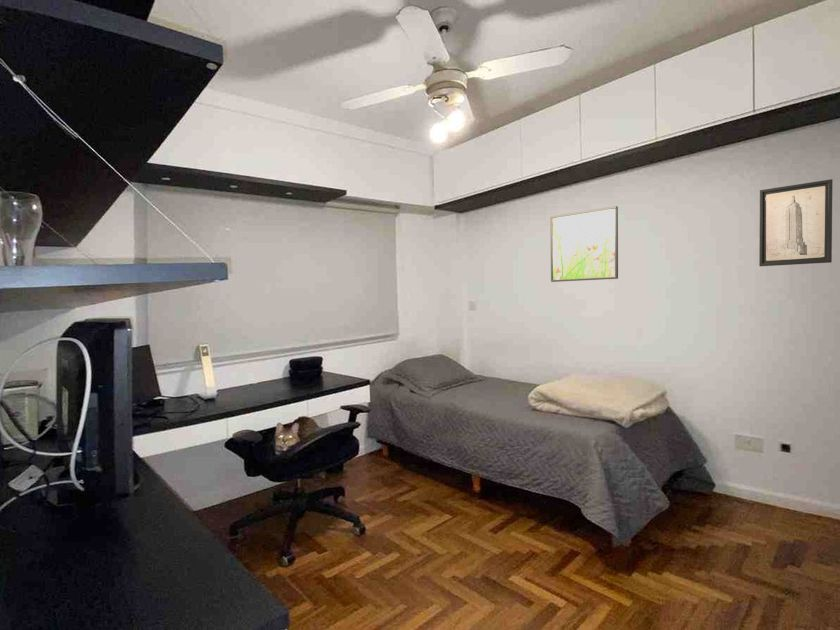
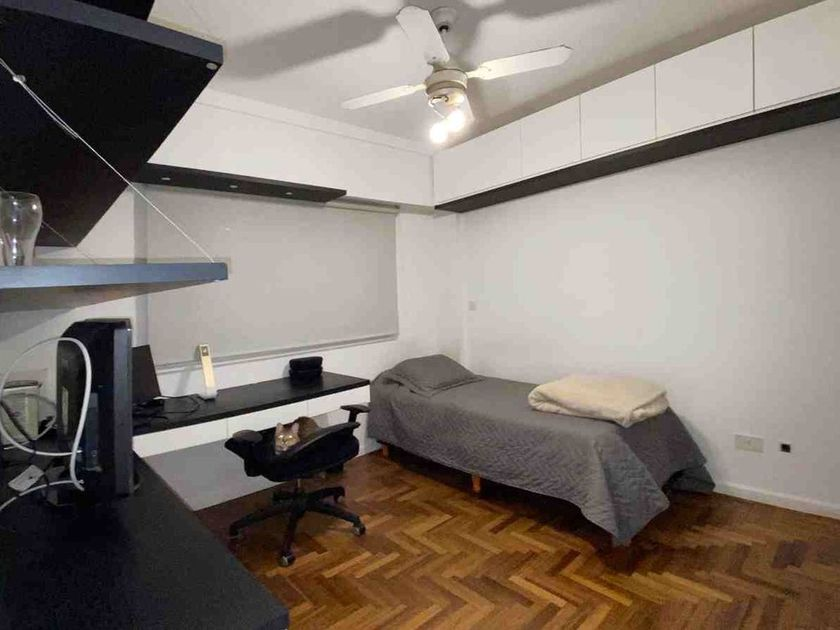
- wall art (794, 224)
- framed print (582, 246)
